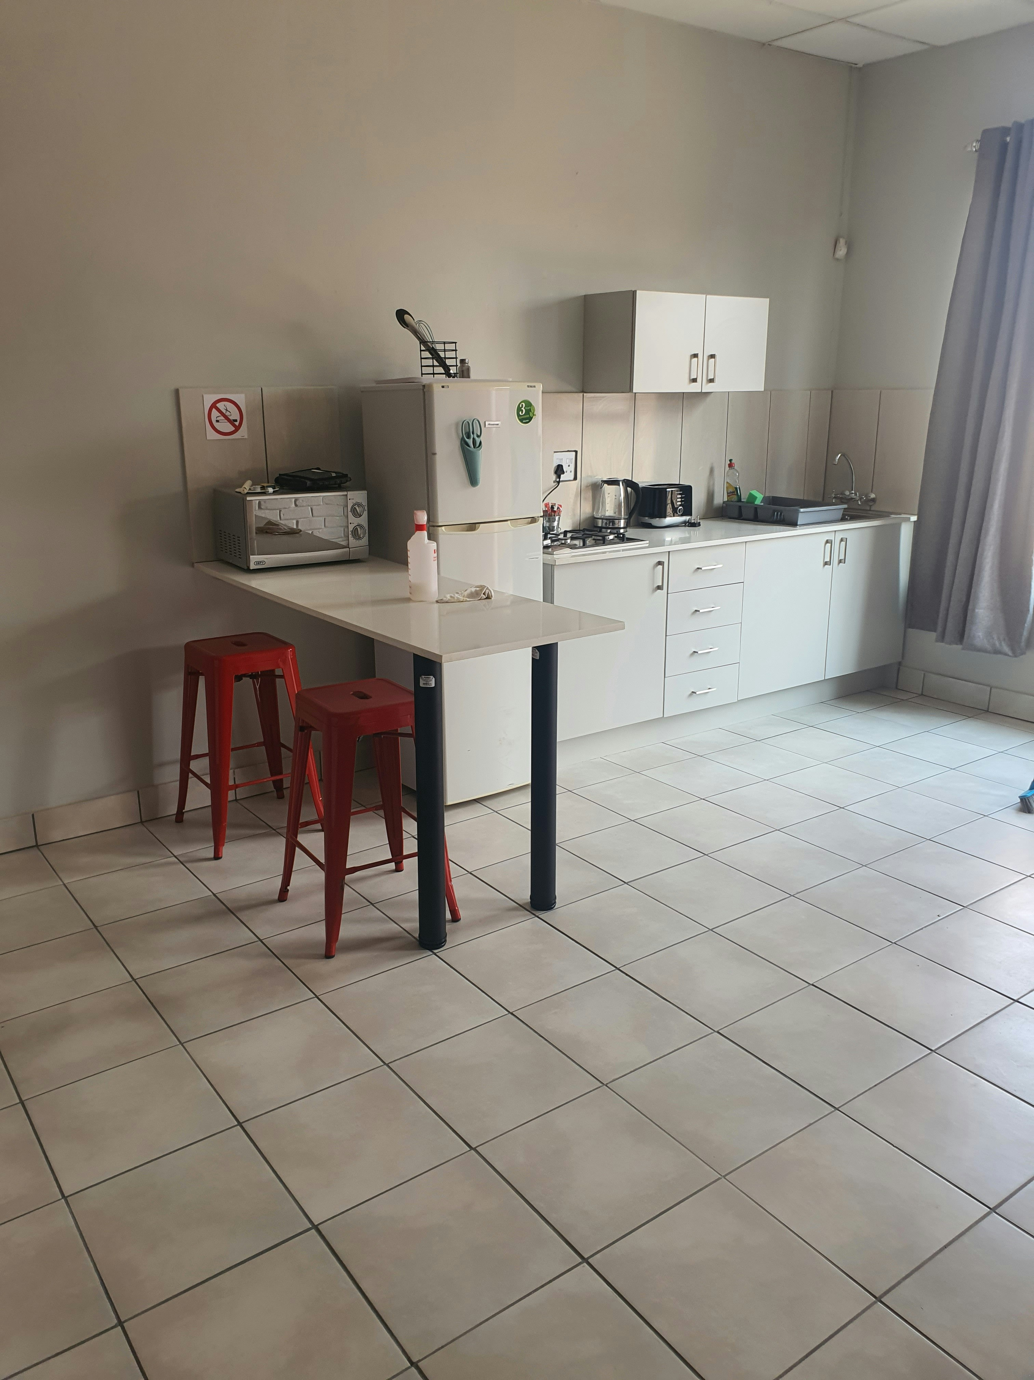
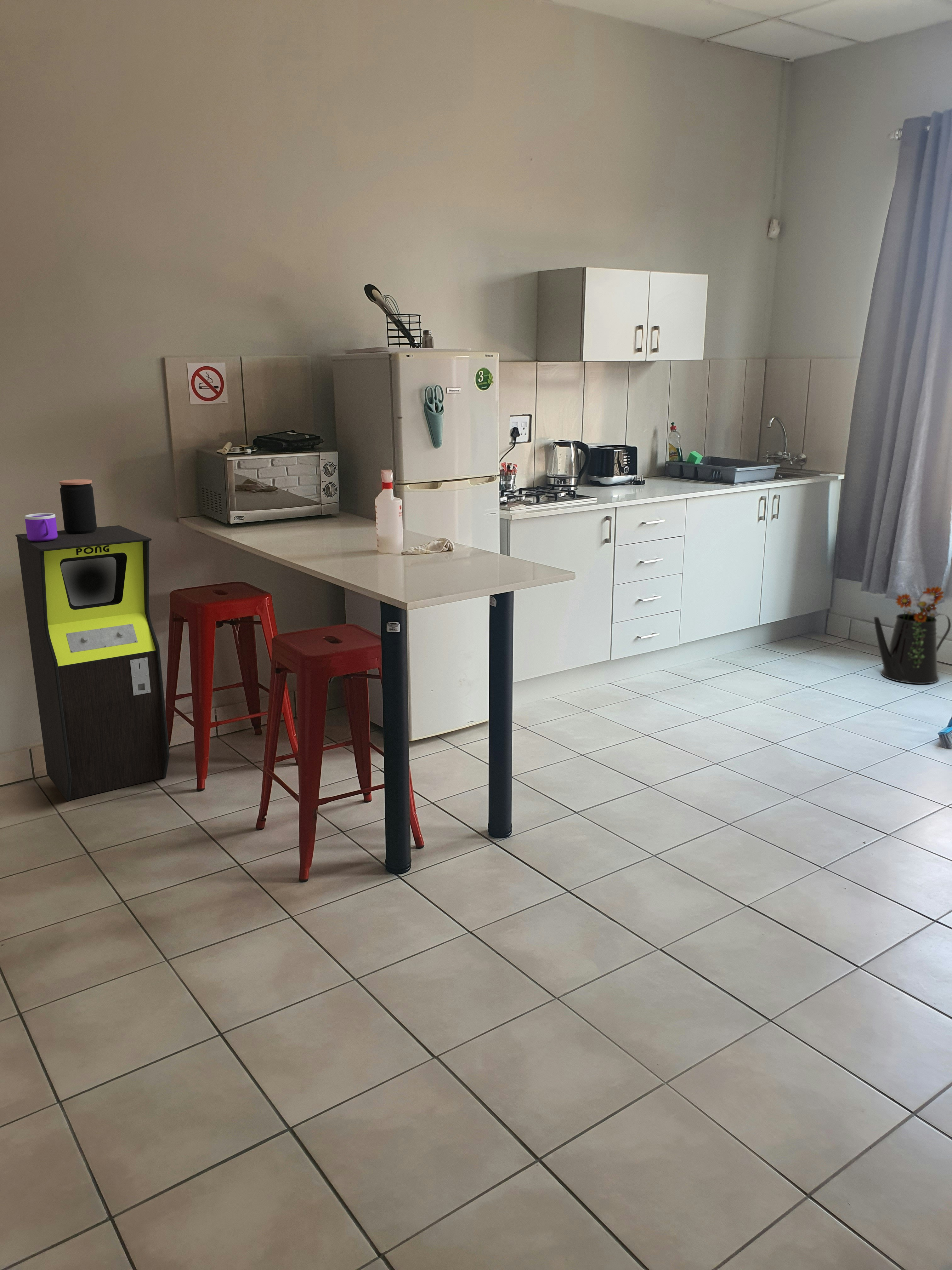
+ storage cabinet (96, 661)
+ coffee jar (78, 506)
+ watering can (913, 632)
+ mug (42, 528)
